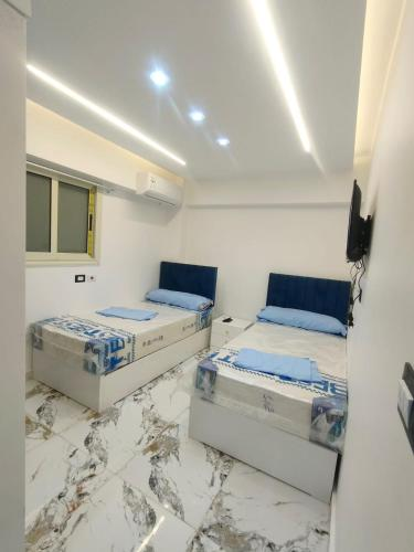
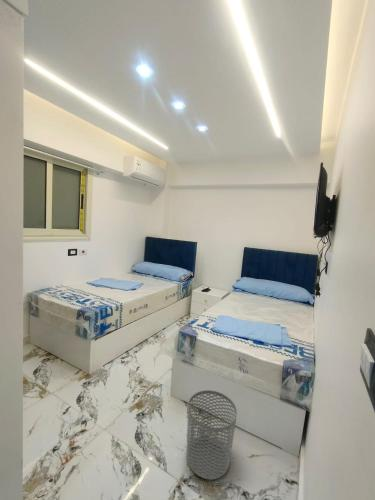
+ waste bin (209, 432)
